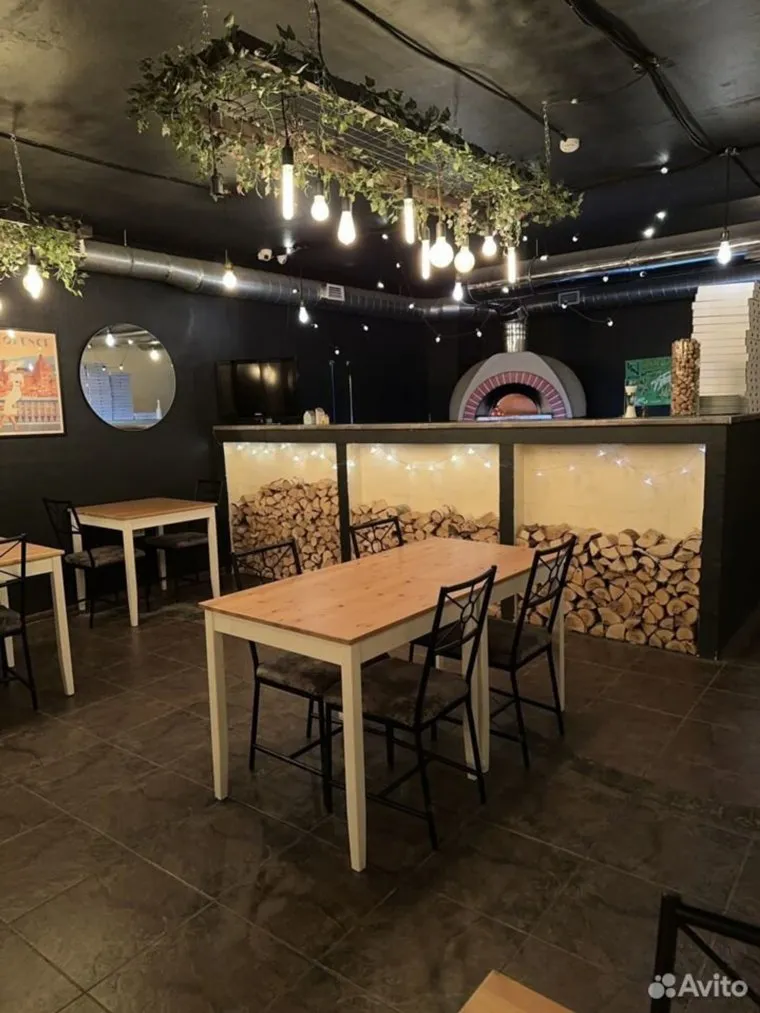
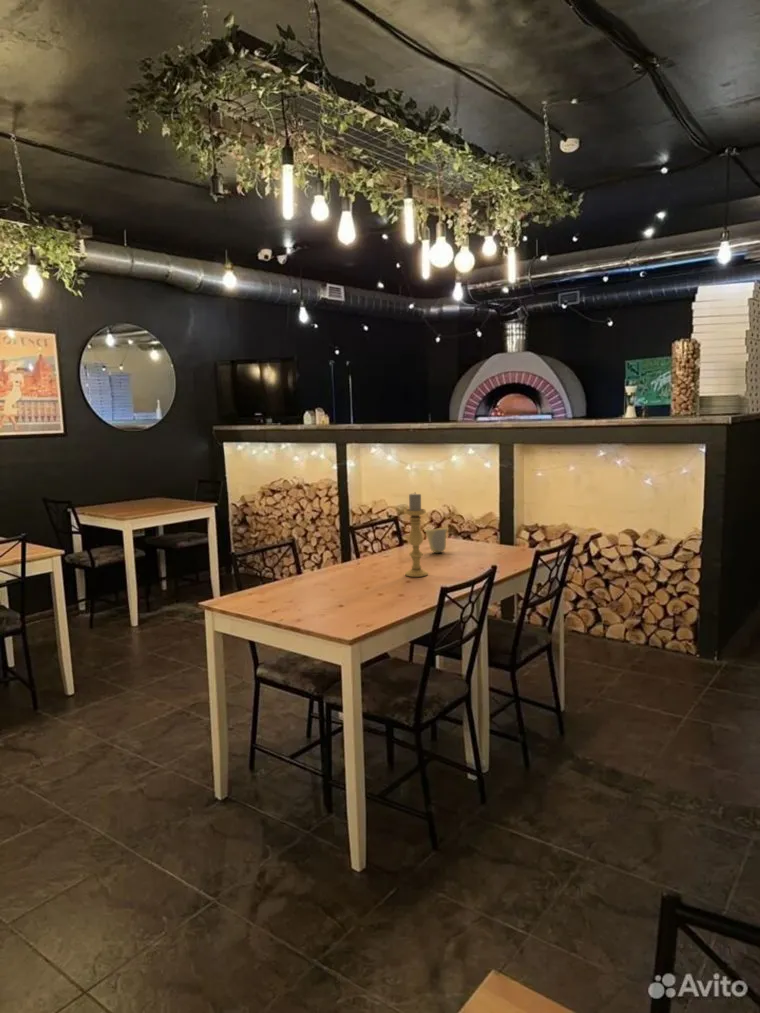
+ candle holder (415, 533)
+ cup (436, 539)
